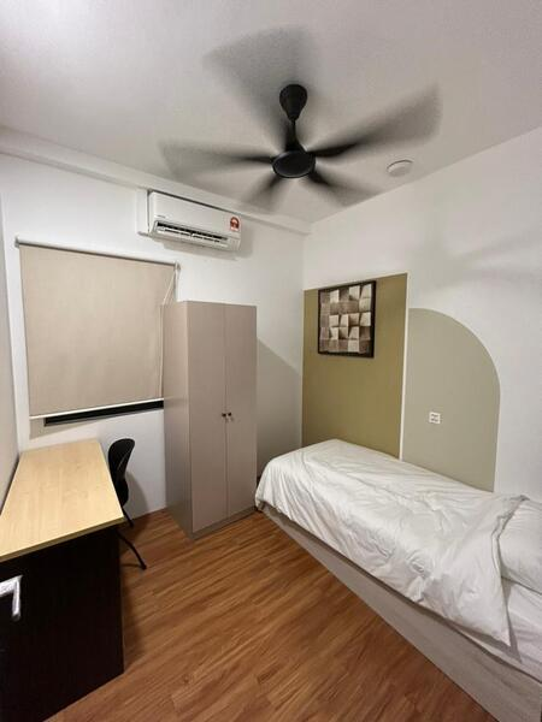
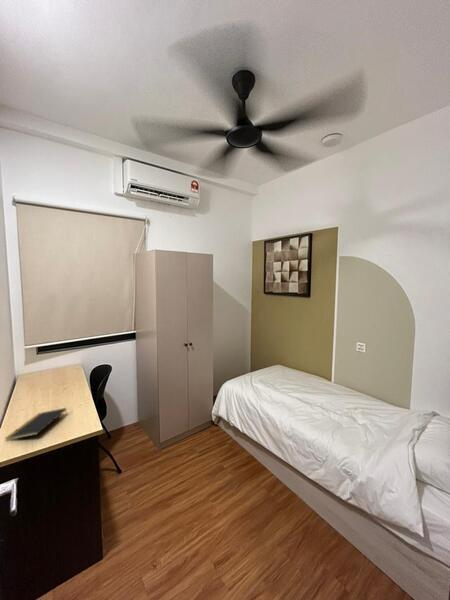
+ notepad (38, 422)
